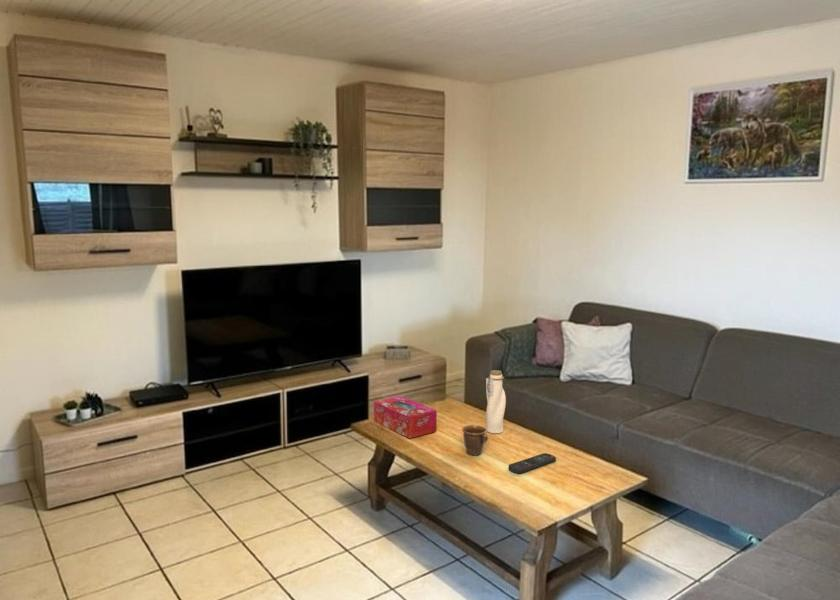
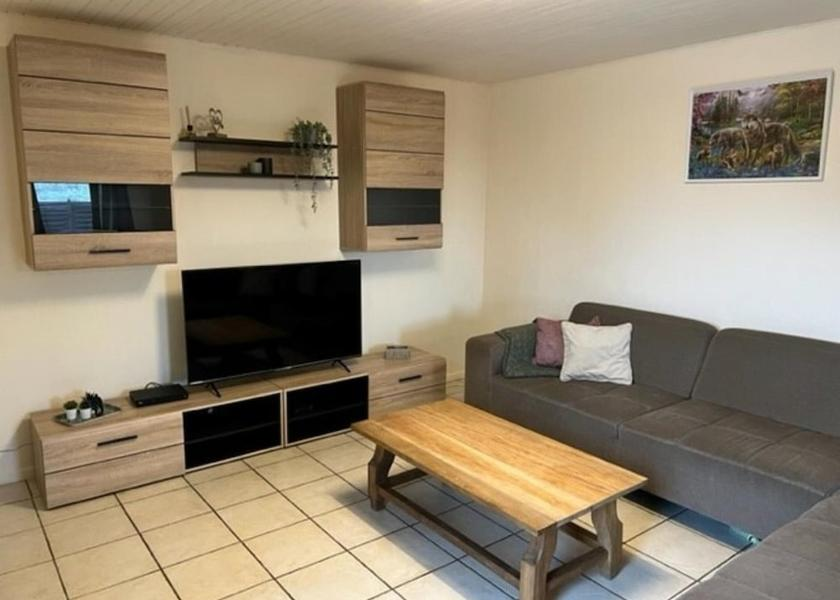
- remote control (532, 462)
- mug (475, 441)
- water bottle (495, 401)
- tissue box (404, 415)
